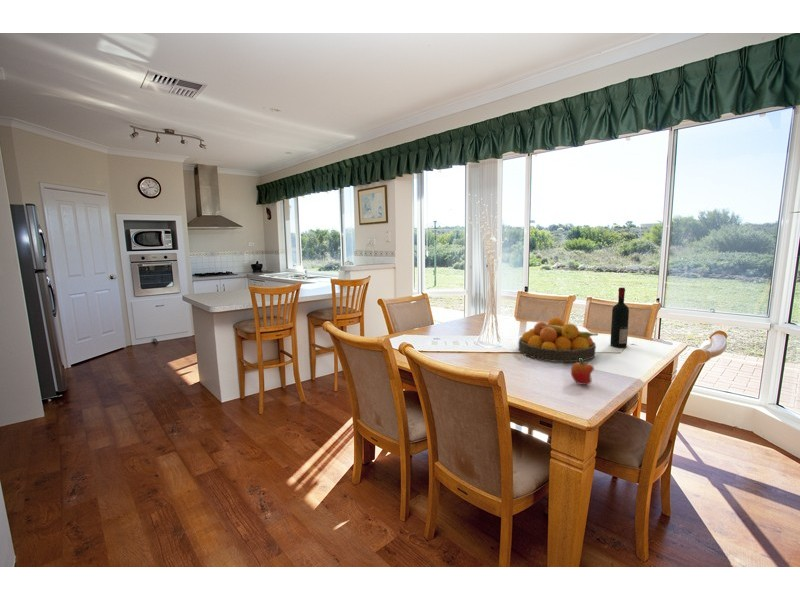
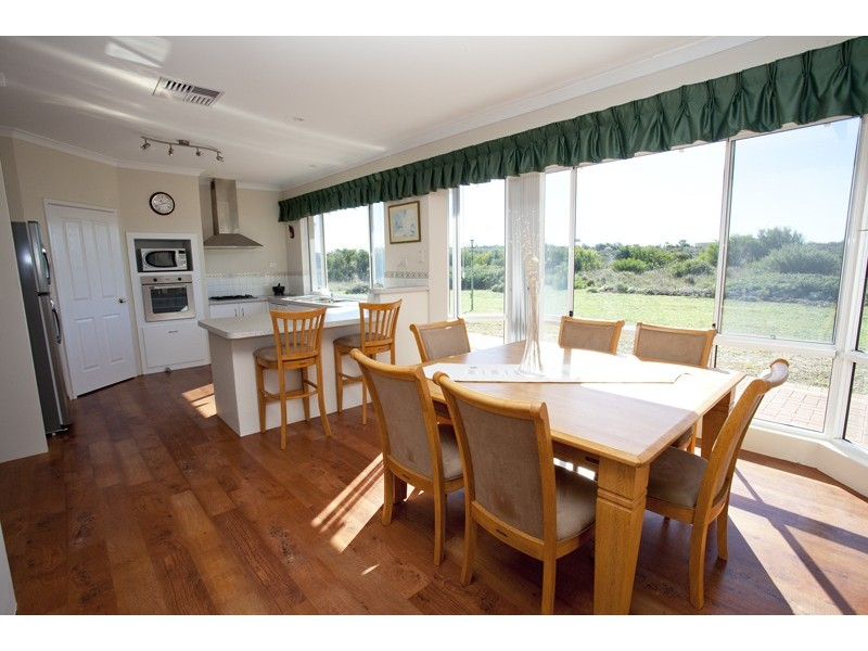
- fruit bowl (556, 336)
- fruit (582, 371)
- alcohol (620, 317)
